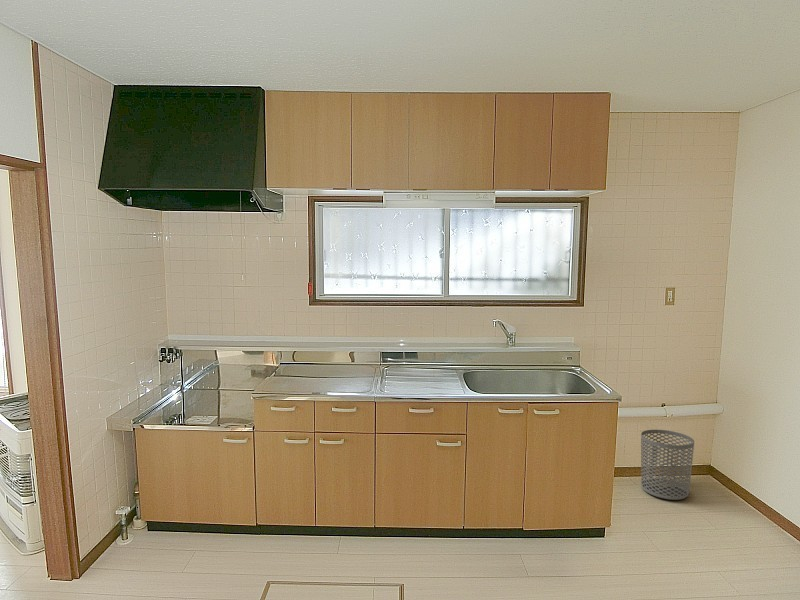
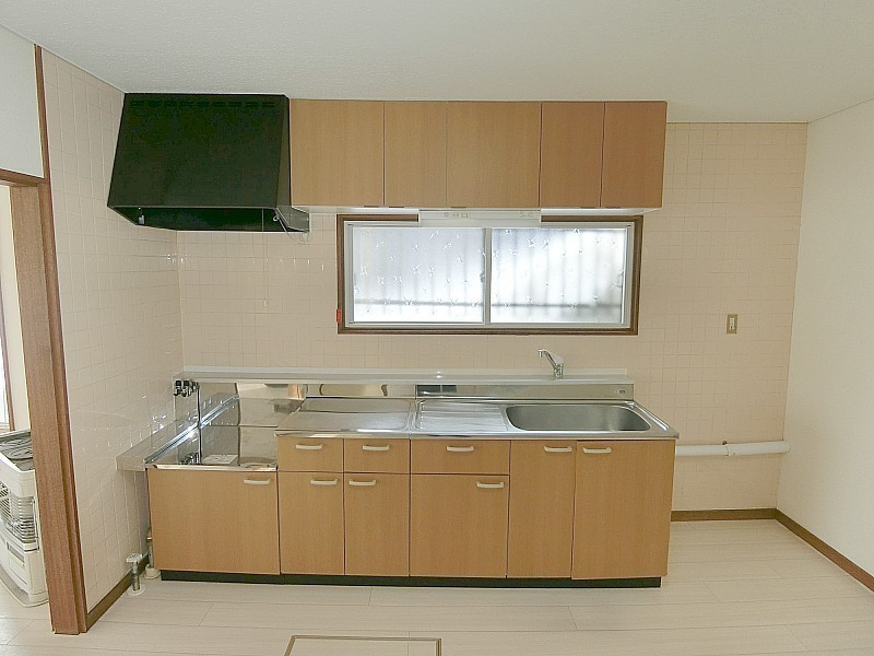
- waste bin (665, 464)
